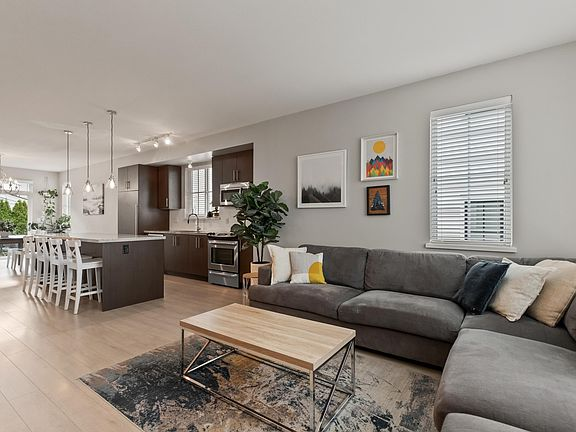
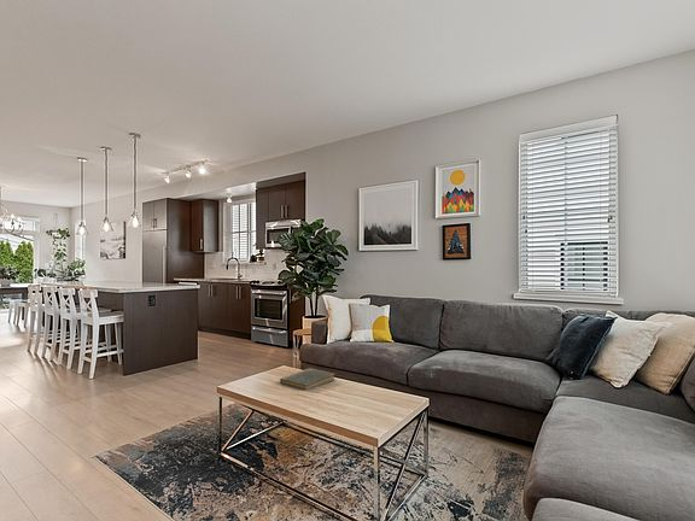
+ book (308, 377)
